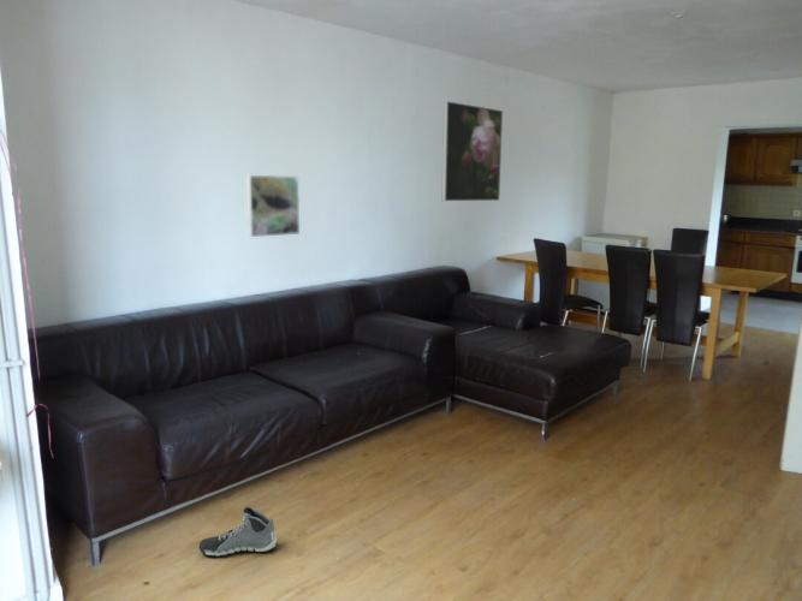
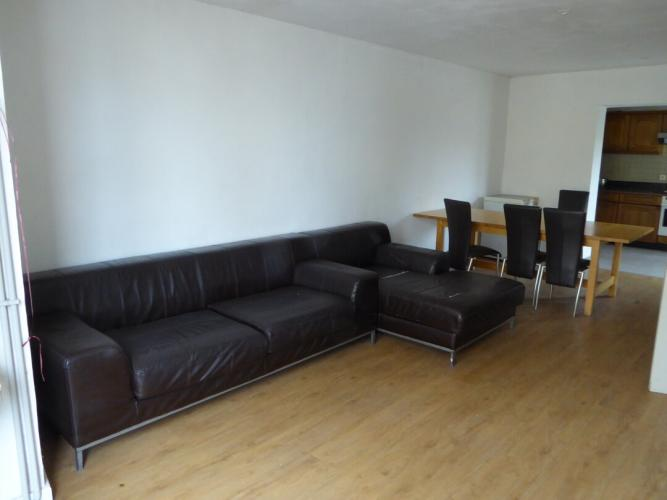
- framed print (473, 154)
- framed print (273, 206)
- sneaker (237, 528)
